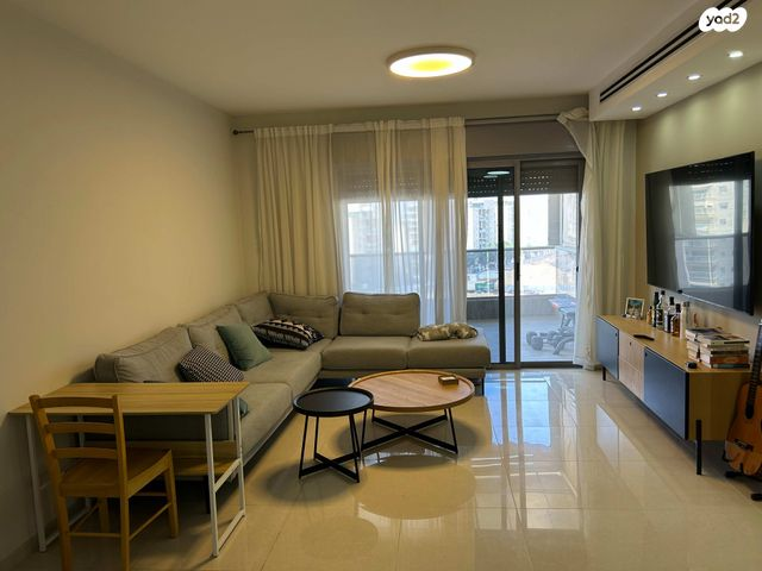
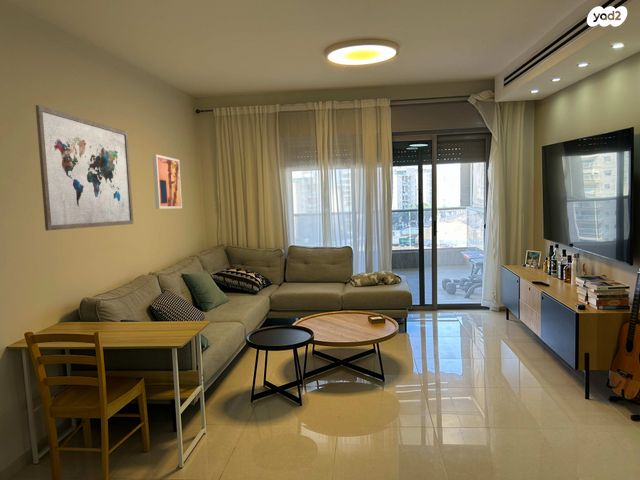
+ wall art (92, 174)
+ wall art (168, 183)
